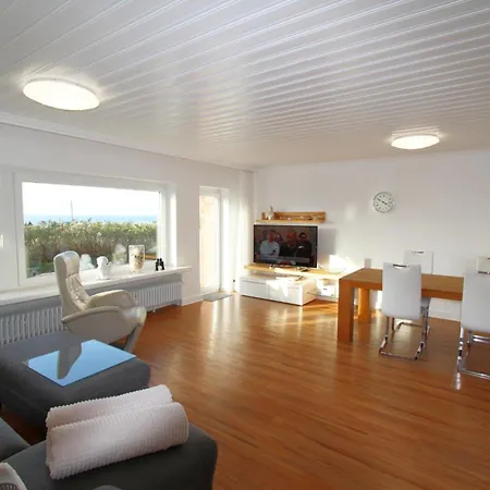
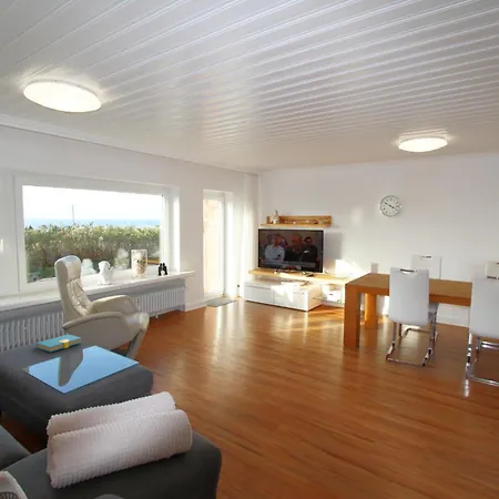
+ book (59, 342)
